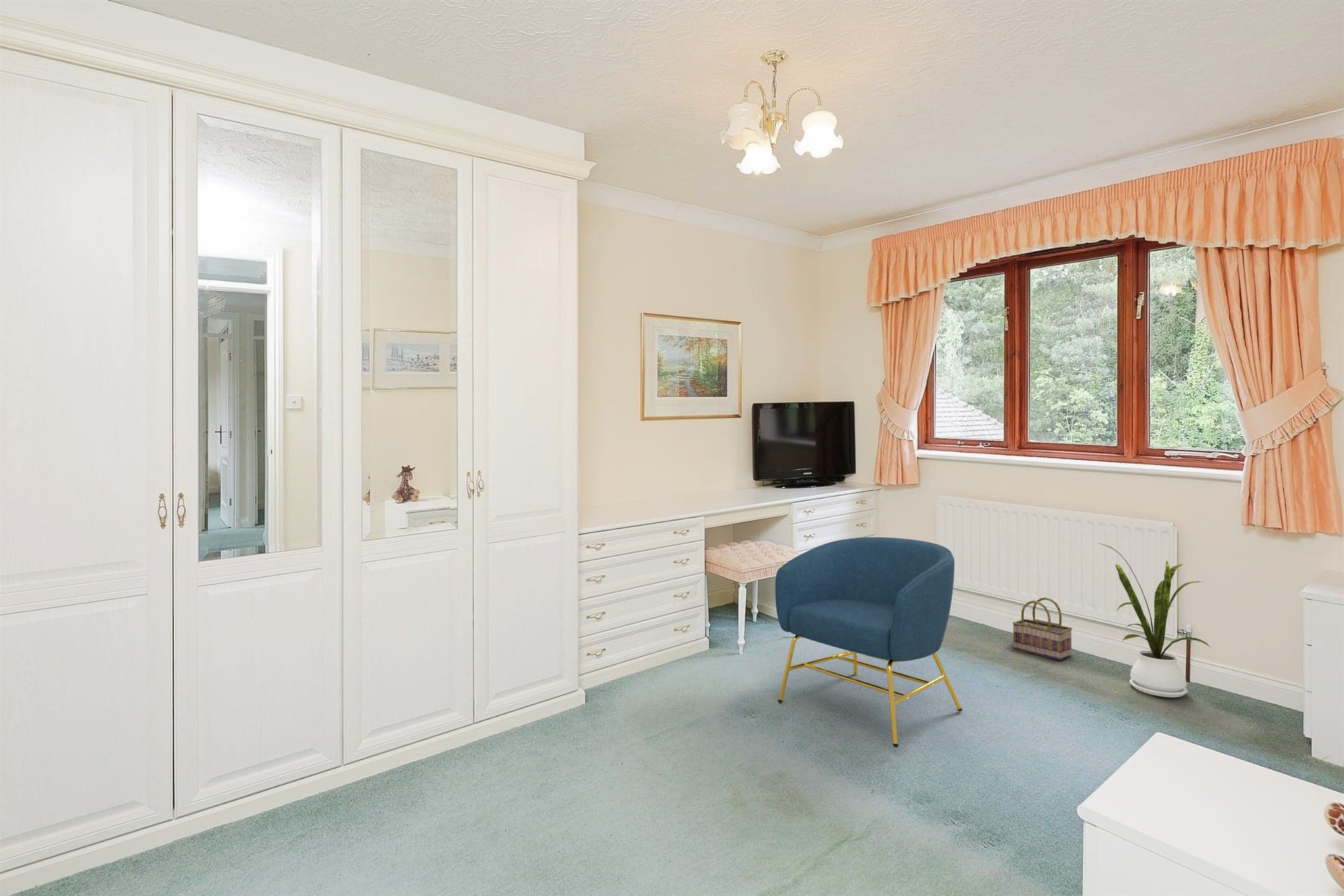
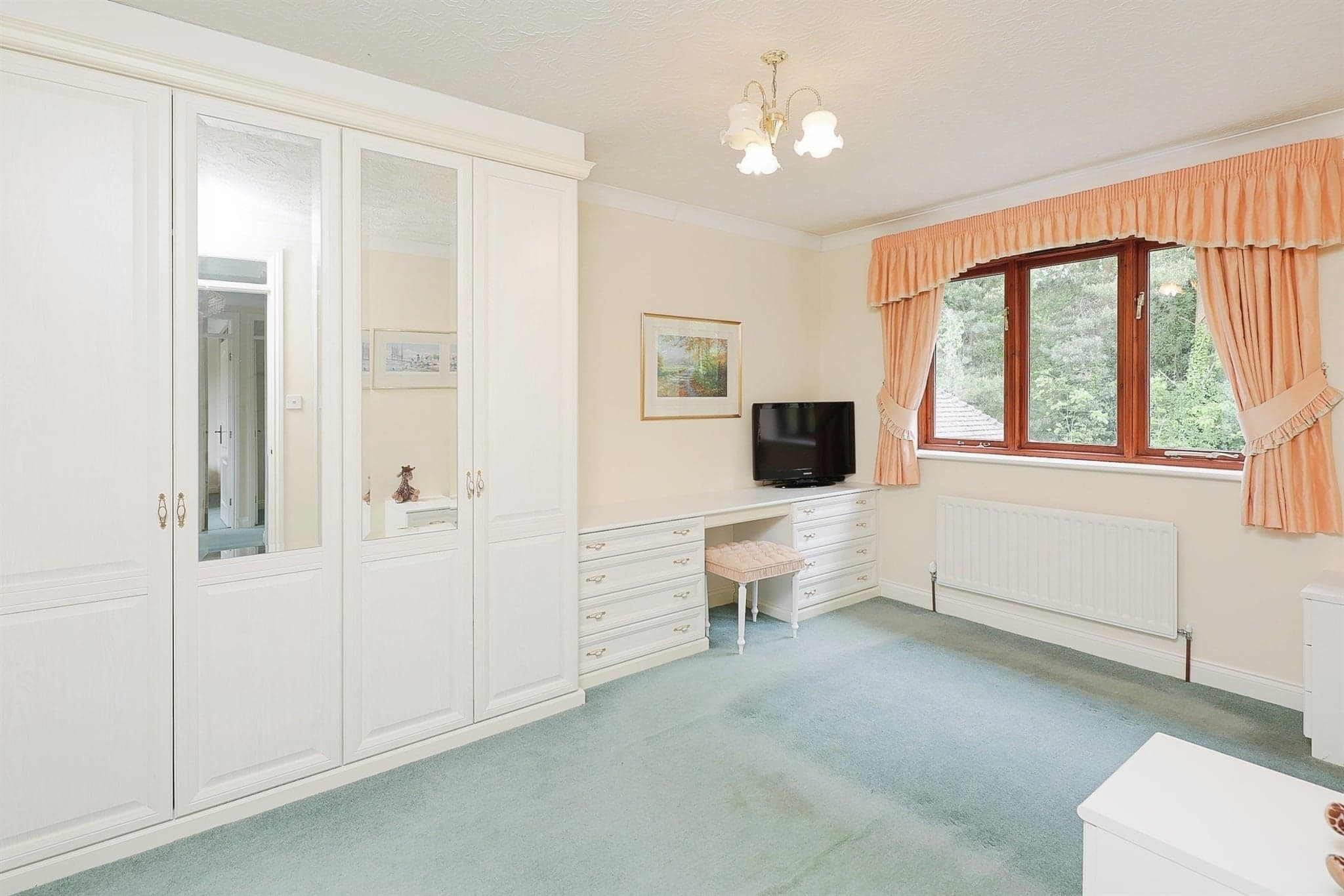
- basket (1041, 626)
- house plant (1150, 617)
- armchair (874, 625)
